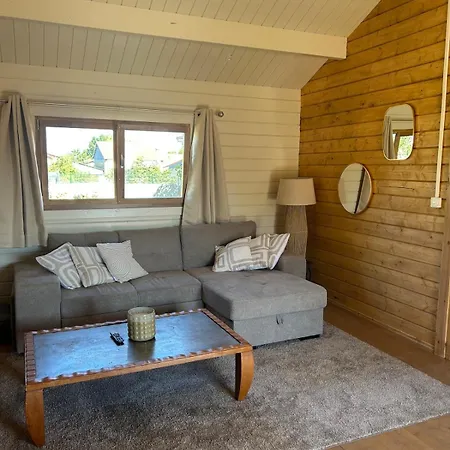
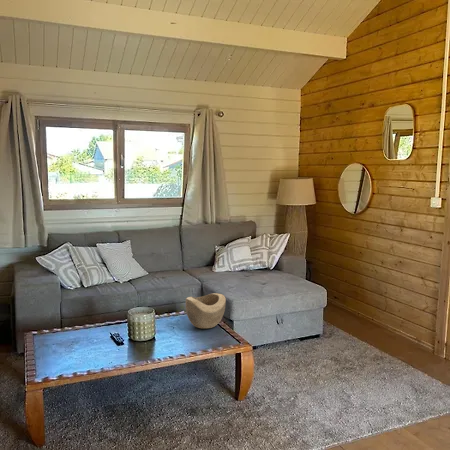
+ decorative bowl (205, 310)
